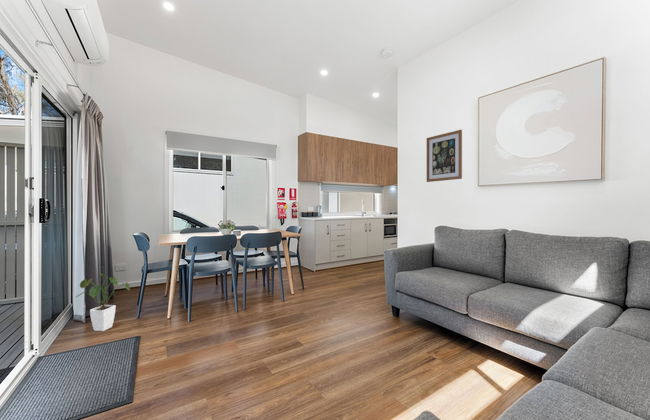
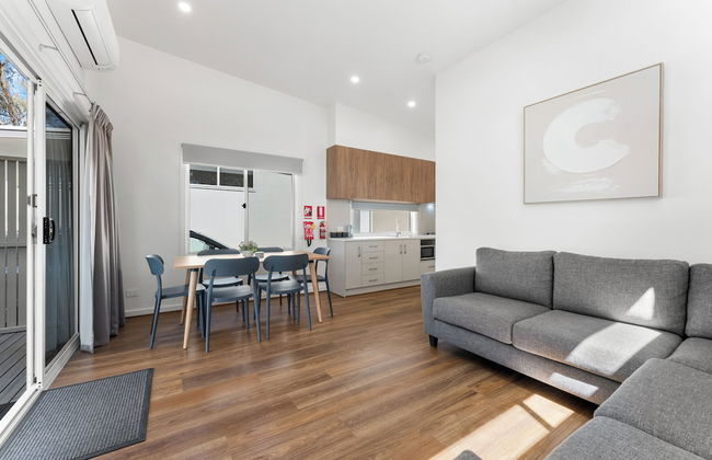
- house plant (106, 301)
- wall art (443, 157)
